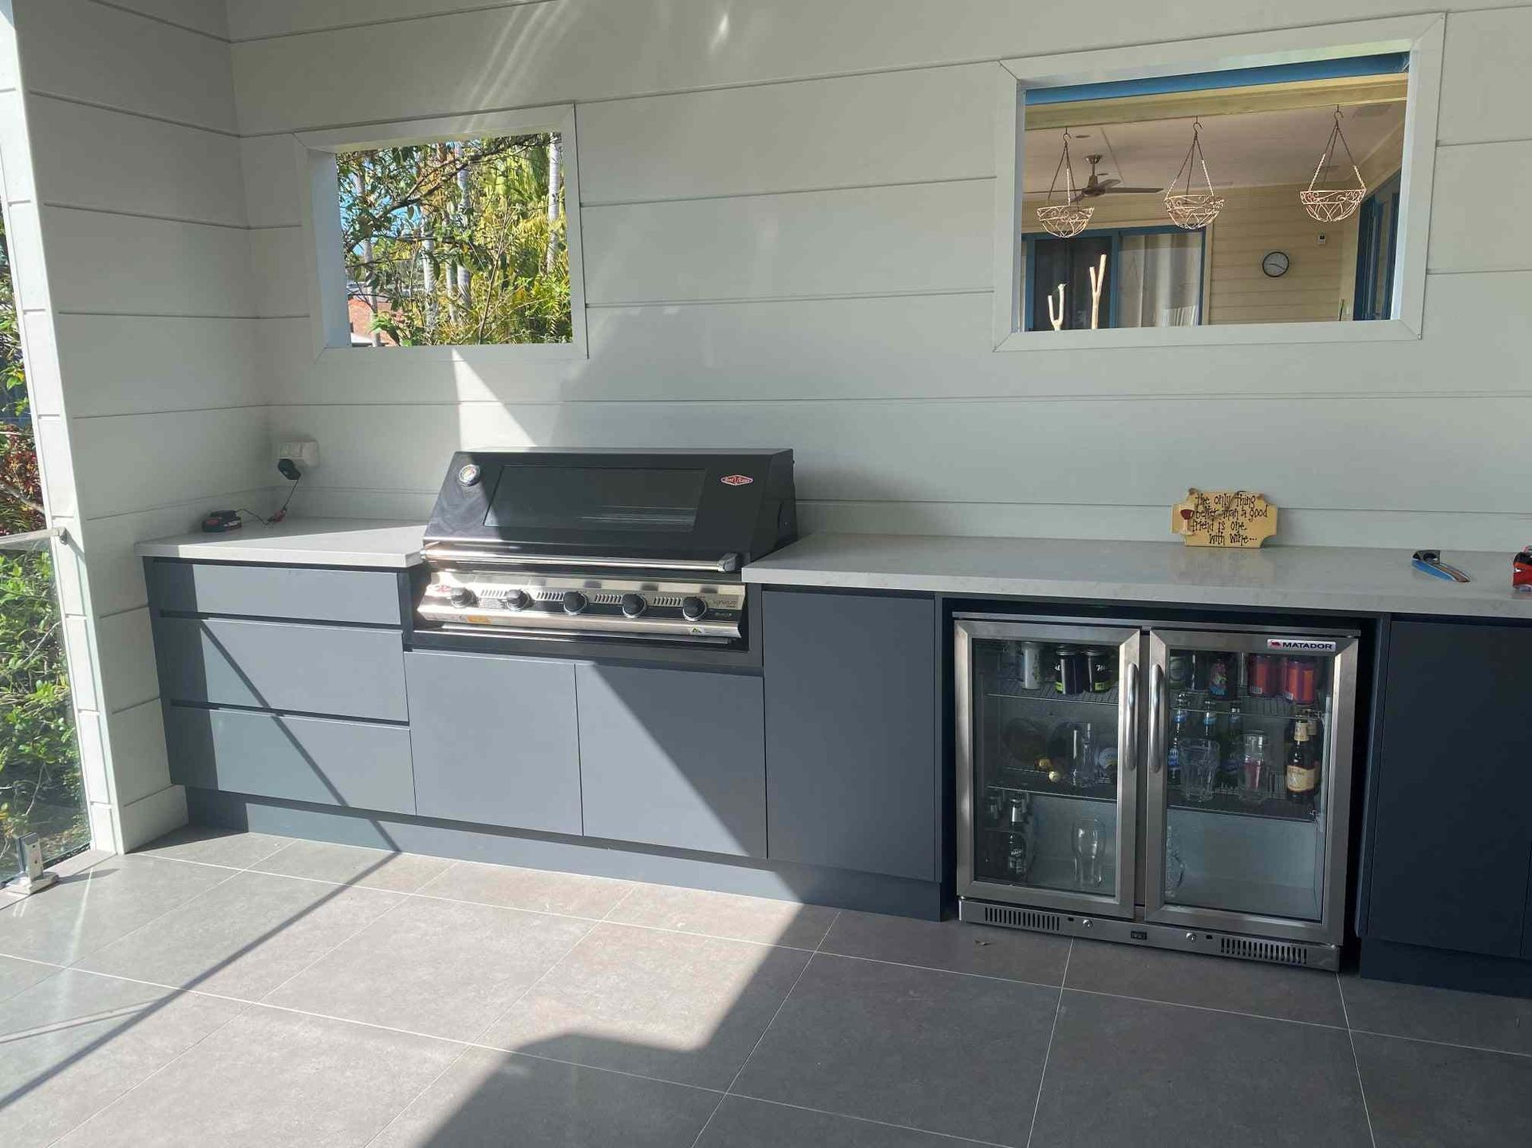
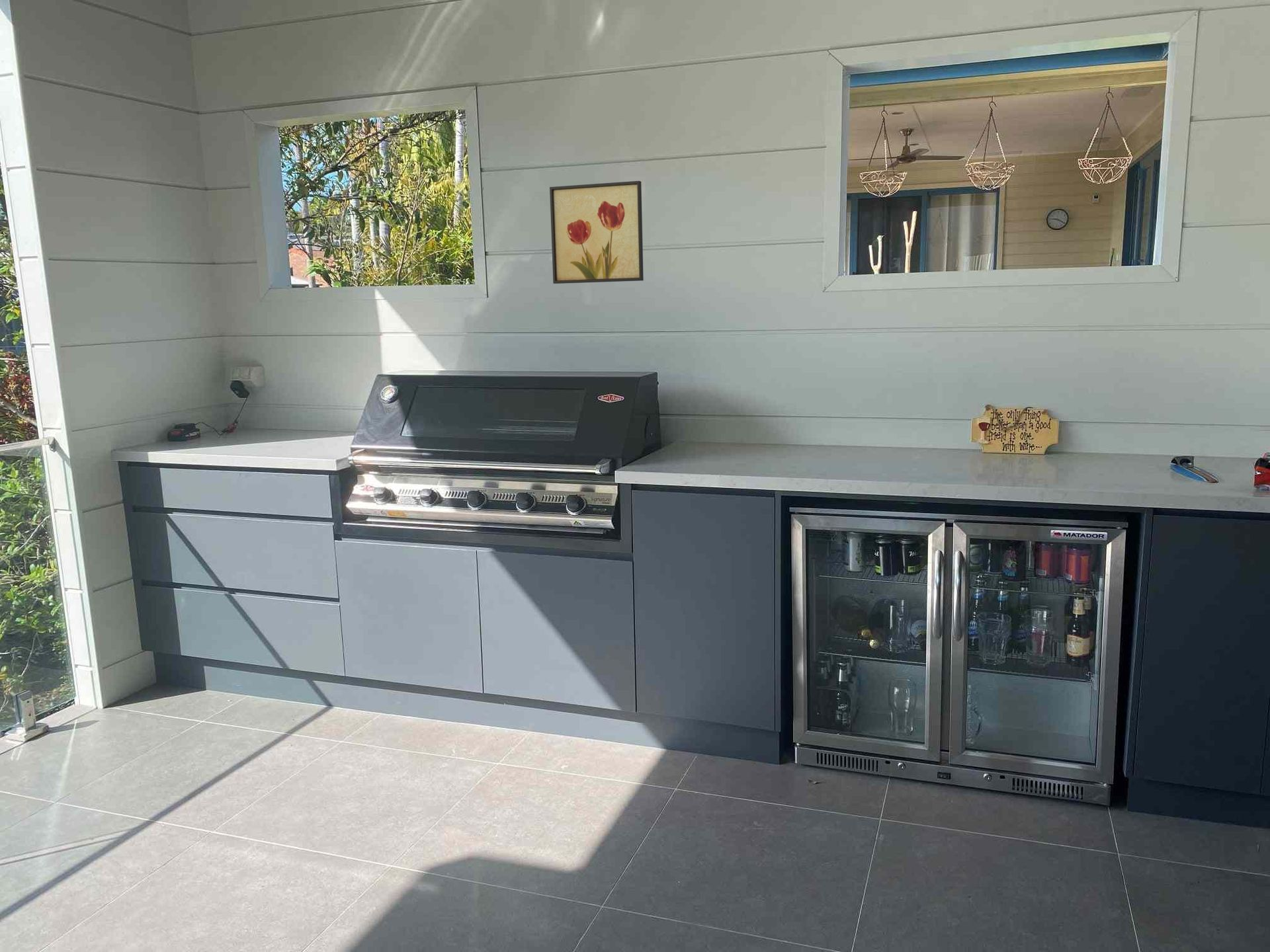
+ wall art (597, 233)
